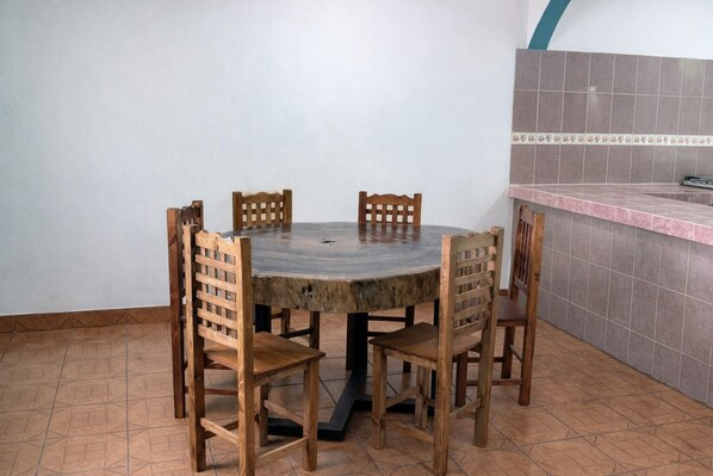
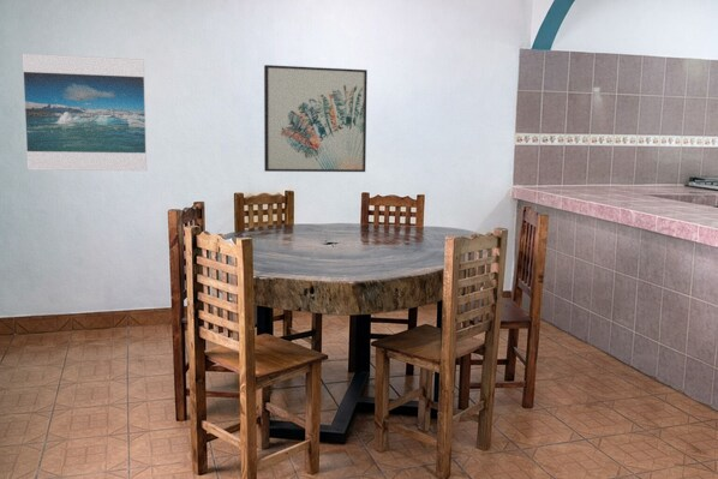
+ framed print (86, 114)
+ wall art (316, 120)
